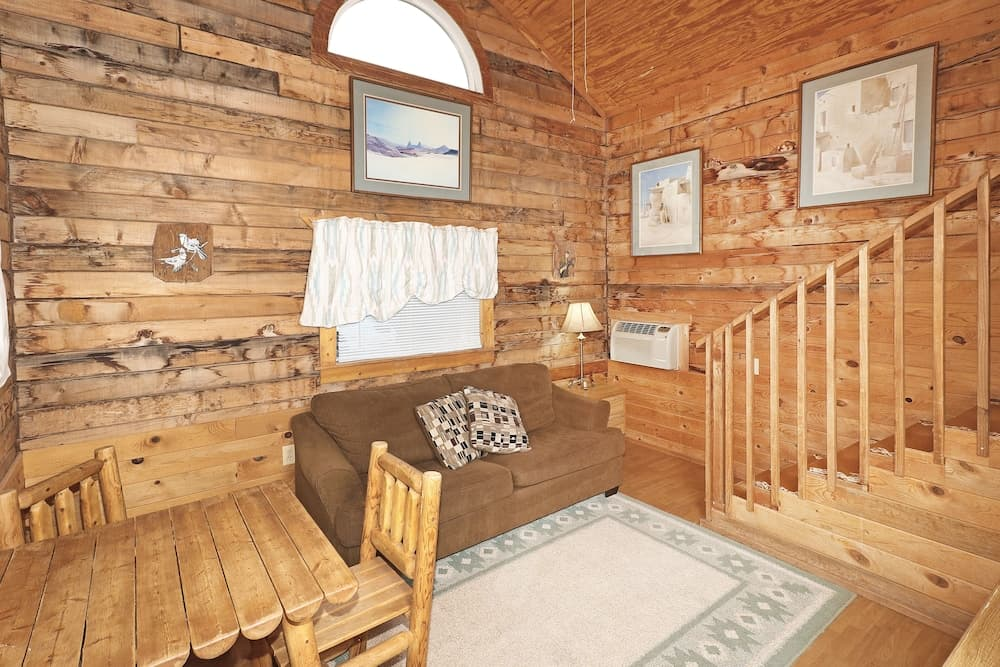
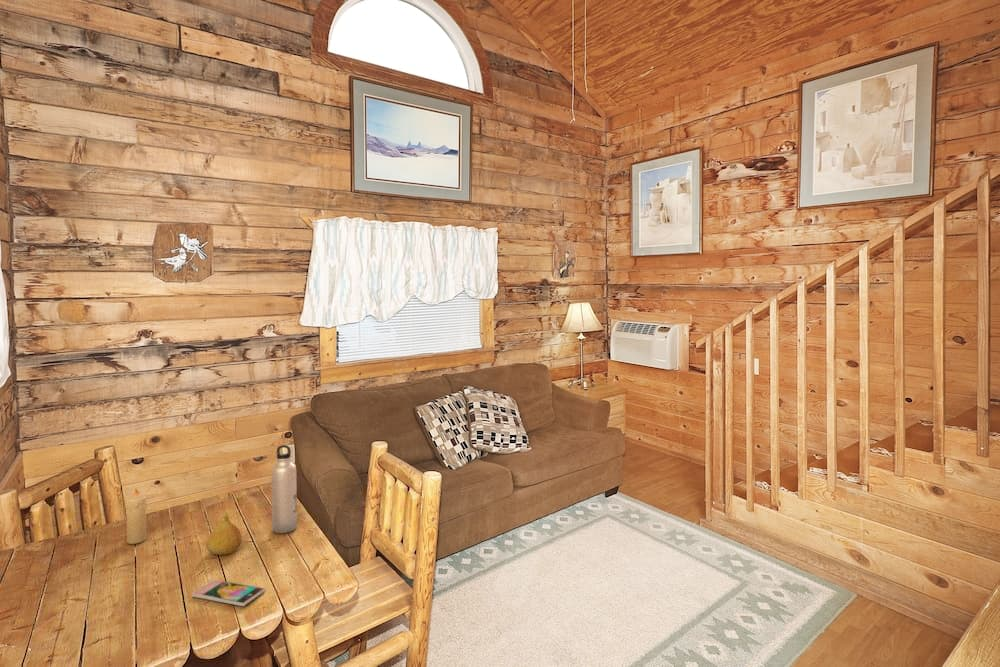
+ fruit (224, 533)
+ candle (136, 514)
+ water bottle (284, 487)
+ smartphone (228, 592)
